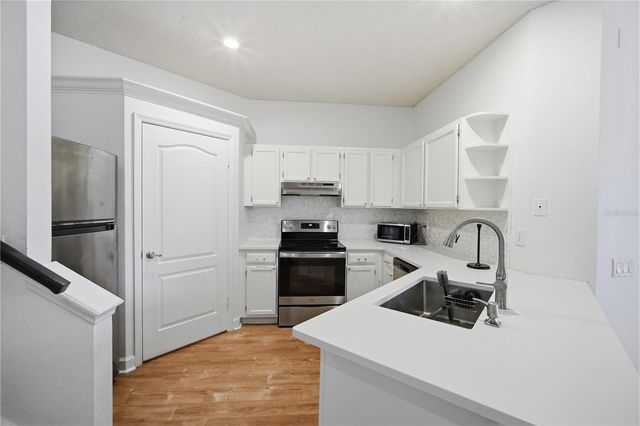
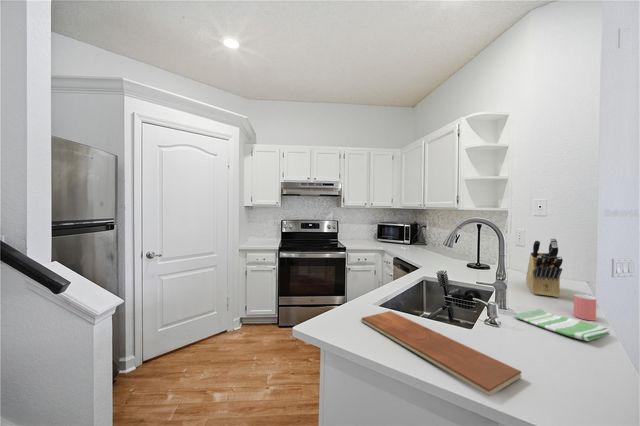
+ dish towel (559, 323)
+ chopping board (425, 341)
+ knife block (543, 264)
+ cup (586, 306)
